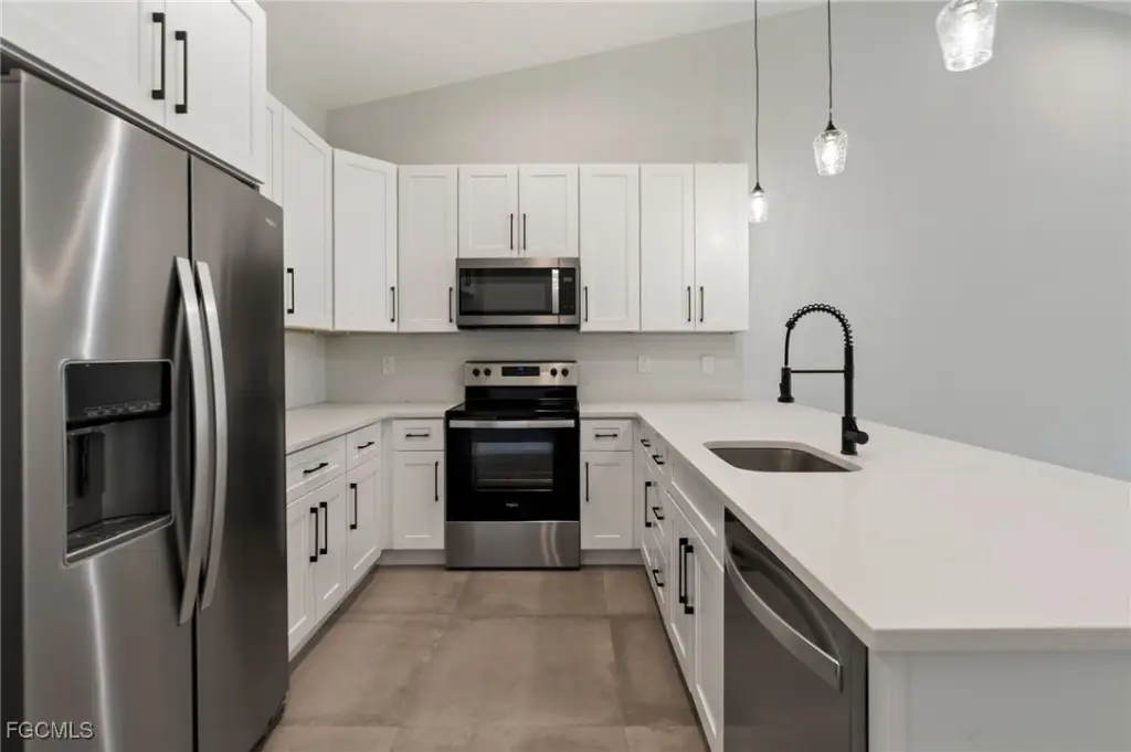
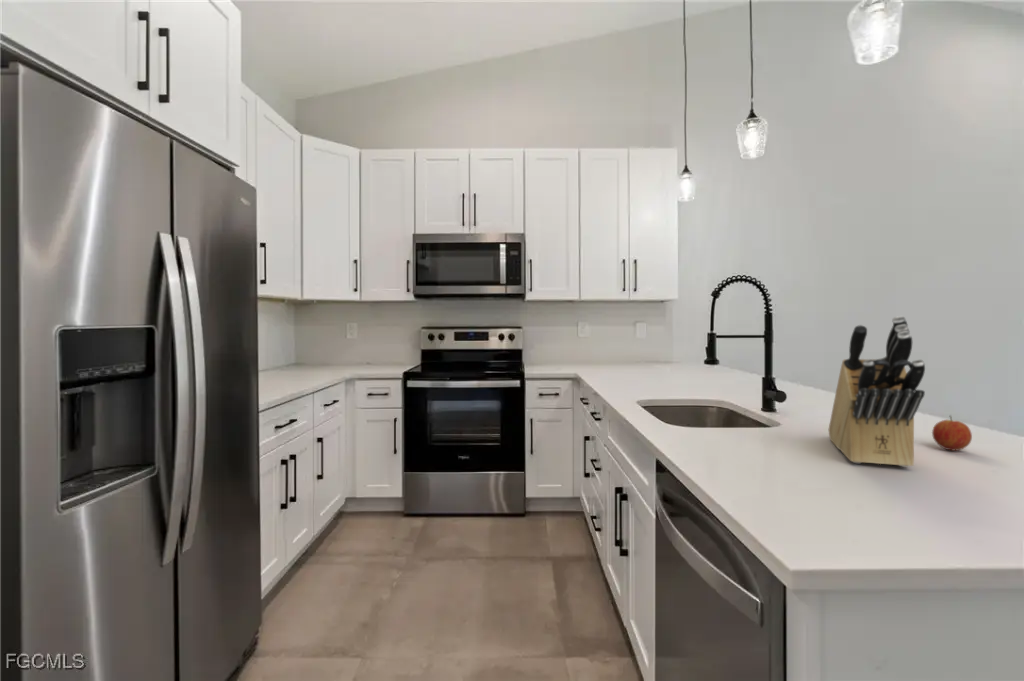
+ knife block (871, 387)
+ fruit (951, 432)
